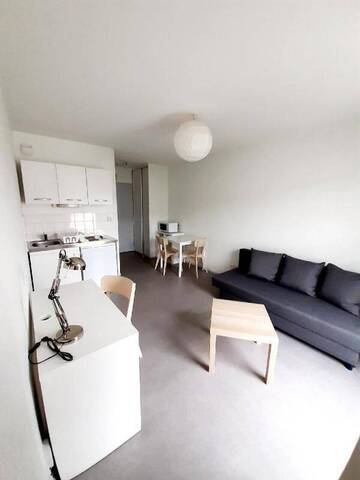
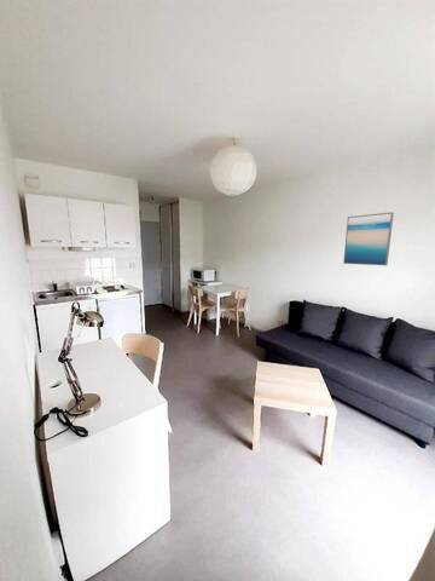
+ wall art (366, 240)
